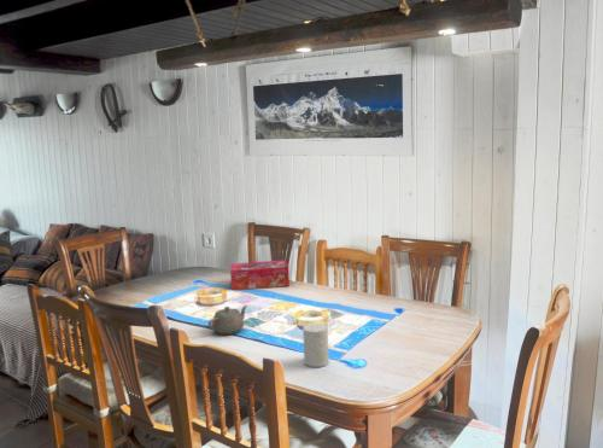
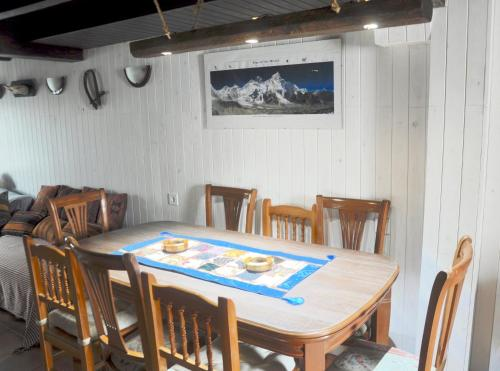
- teapot (228, 318)
- cup (315, 344)
- tissue box (259, 274)
